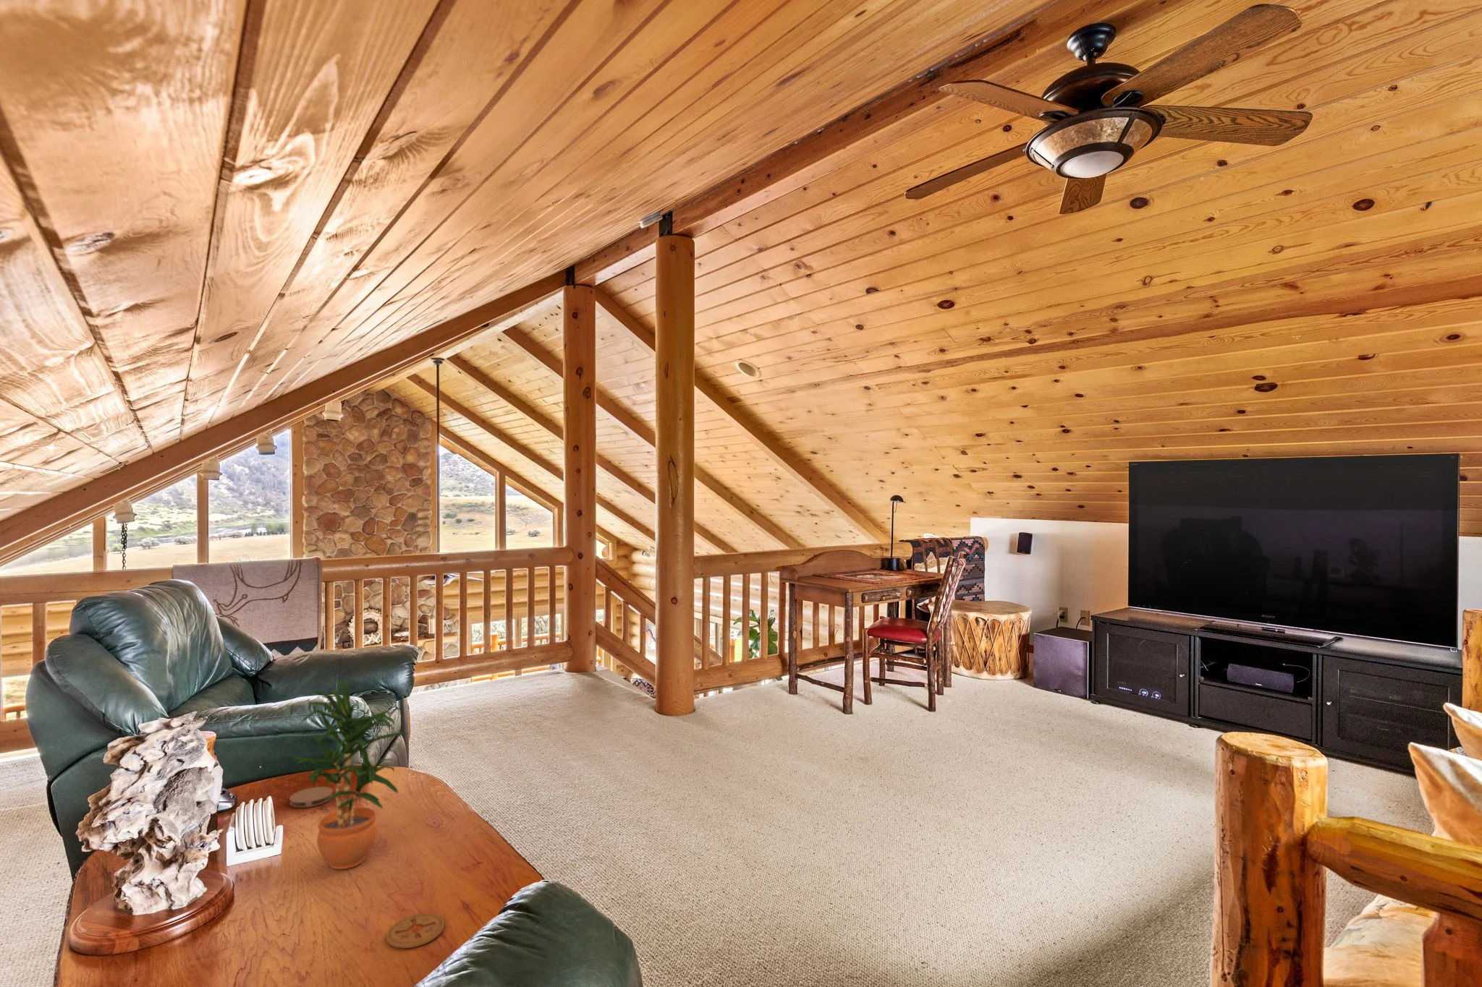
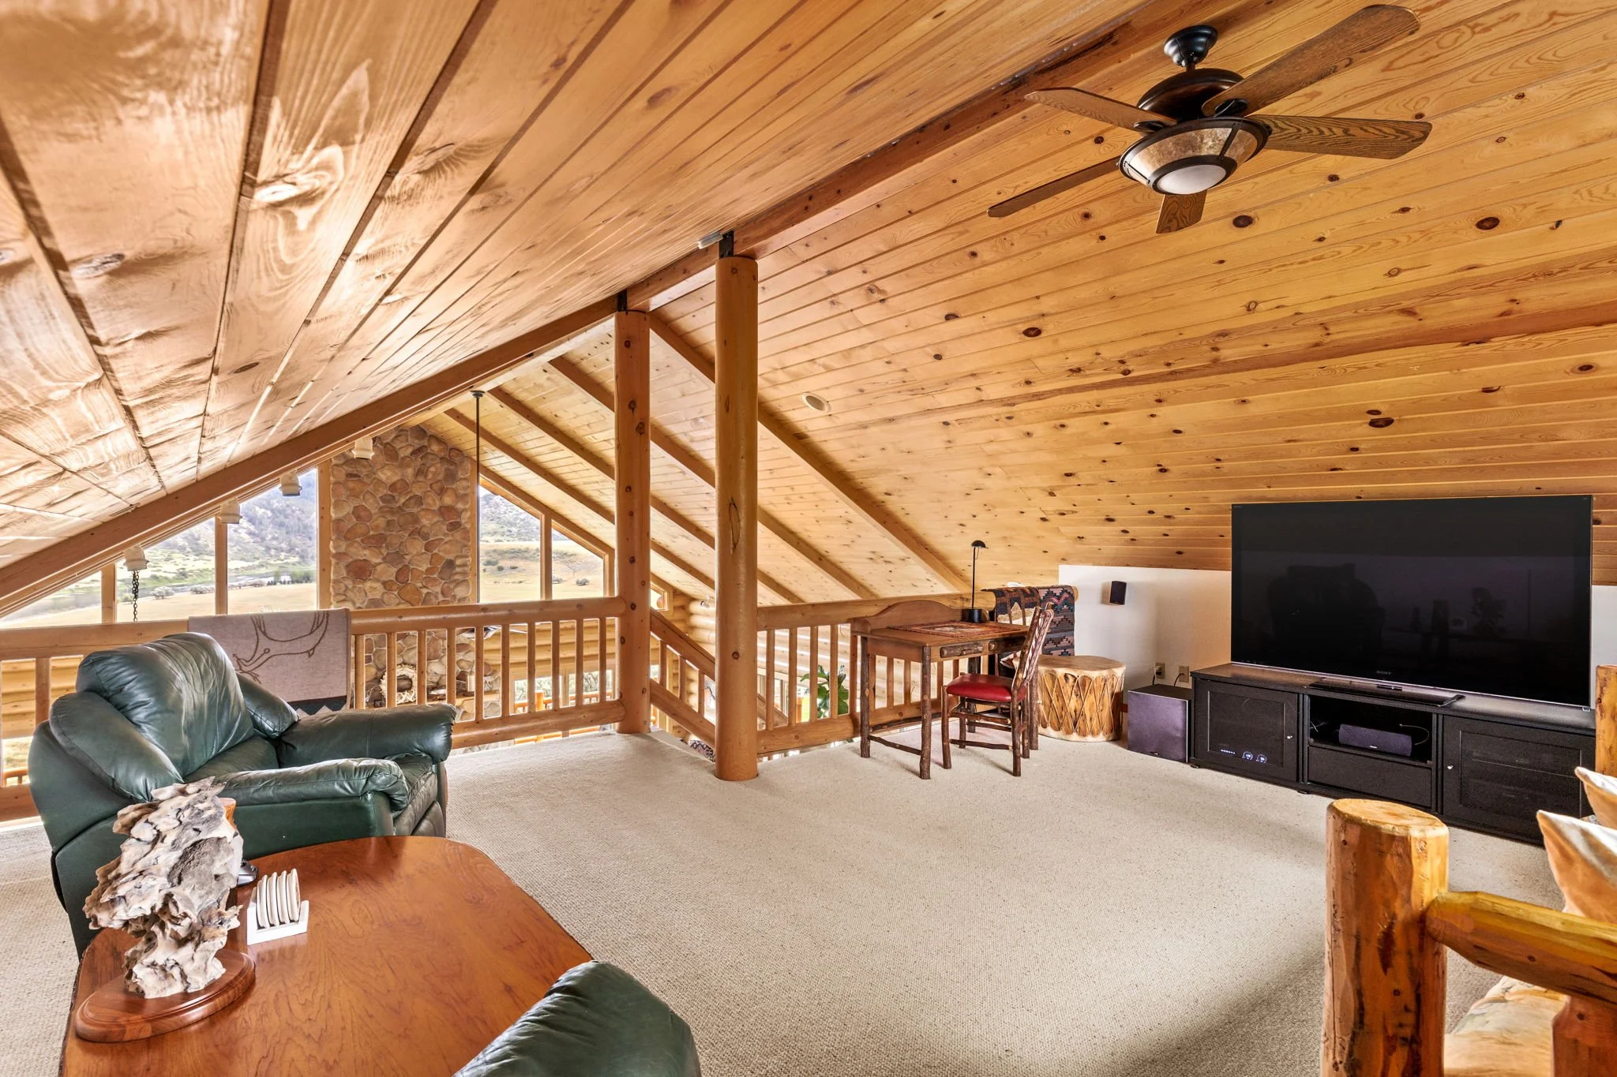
- coaster (415, 930)
- coaster (311, 796)
- potted plant (353, 769)
